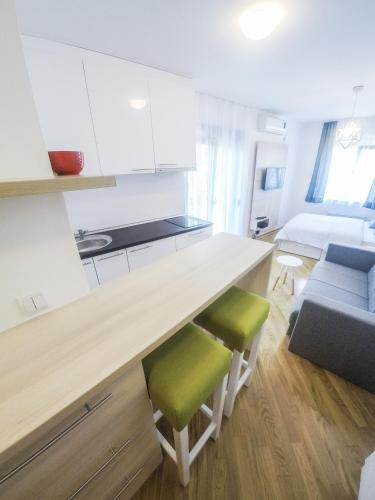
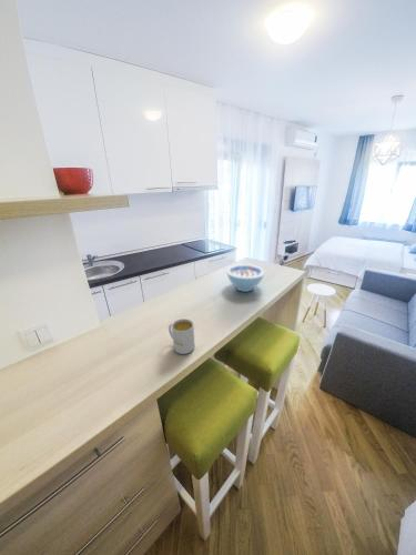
+ mug (180, 334)
+ bowl (244, 279)
